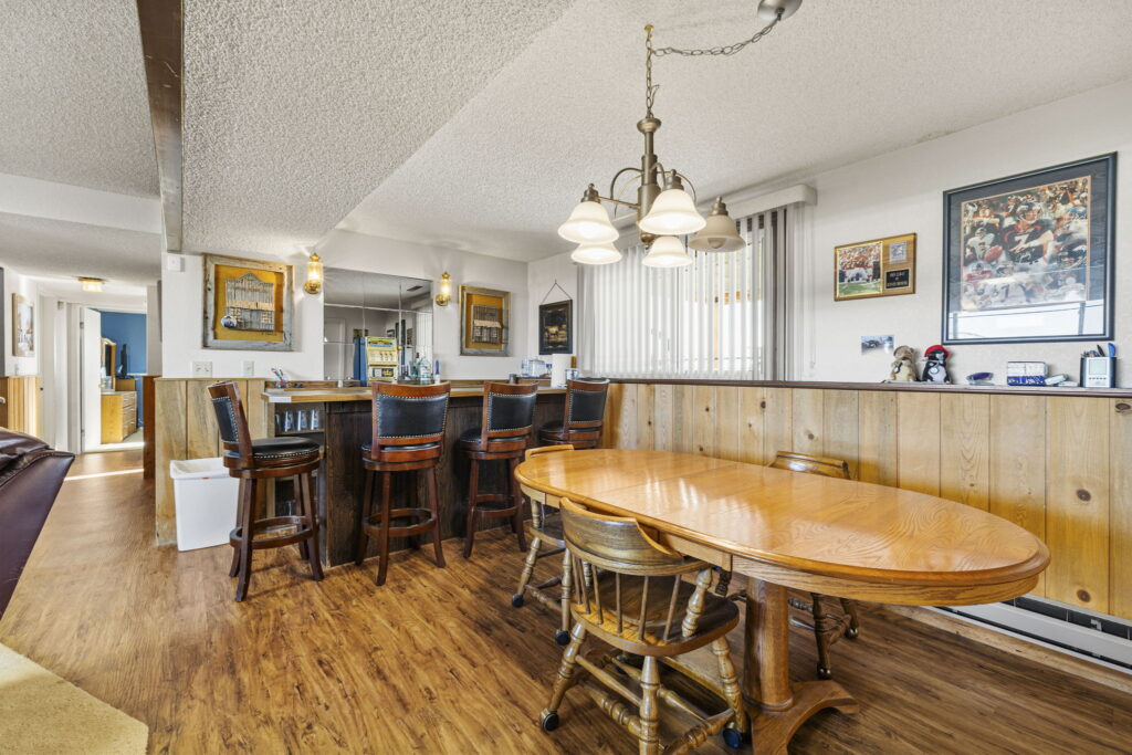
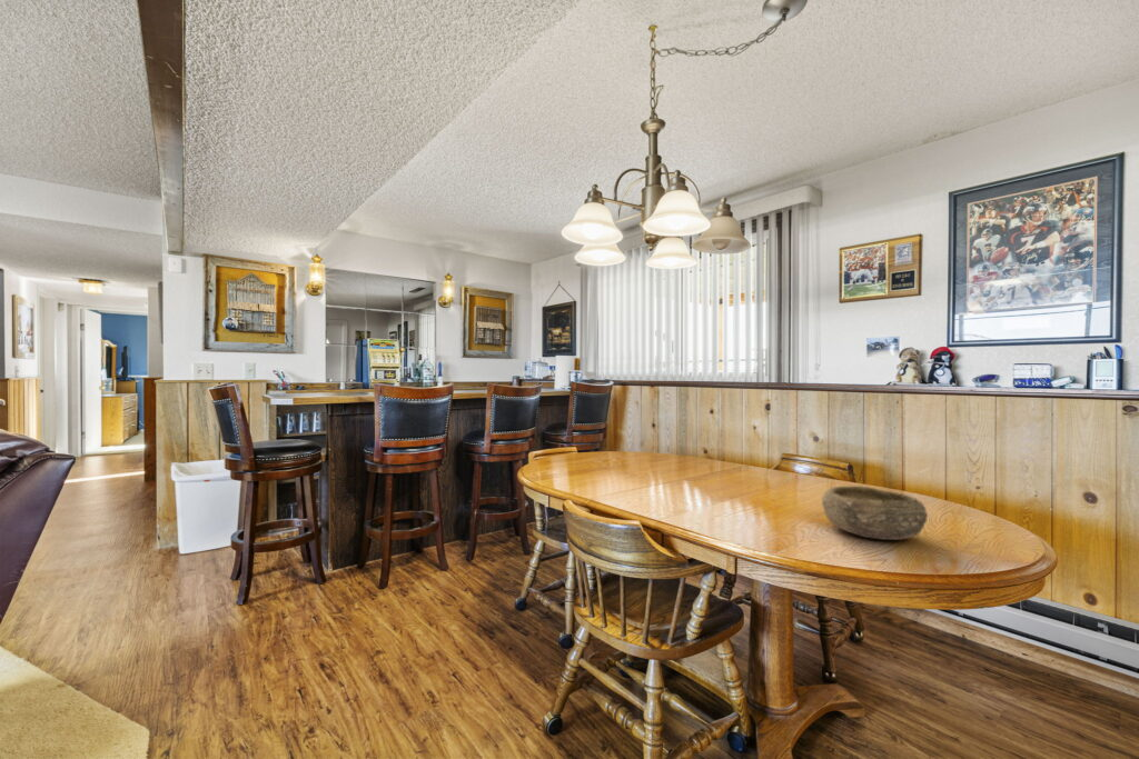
+ bowl (869, 511)
